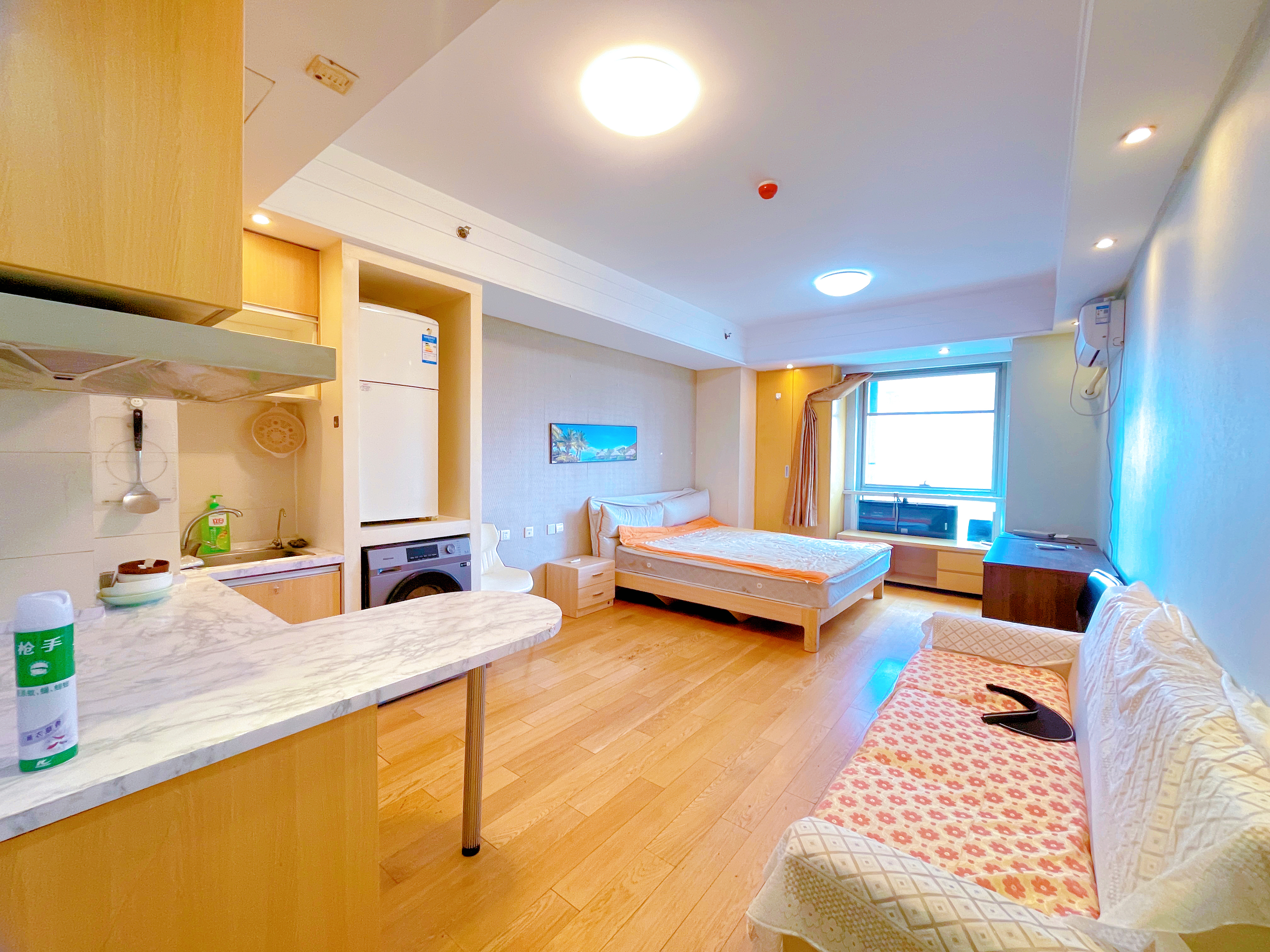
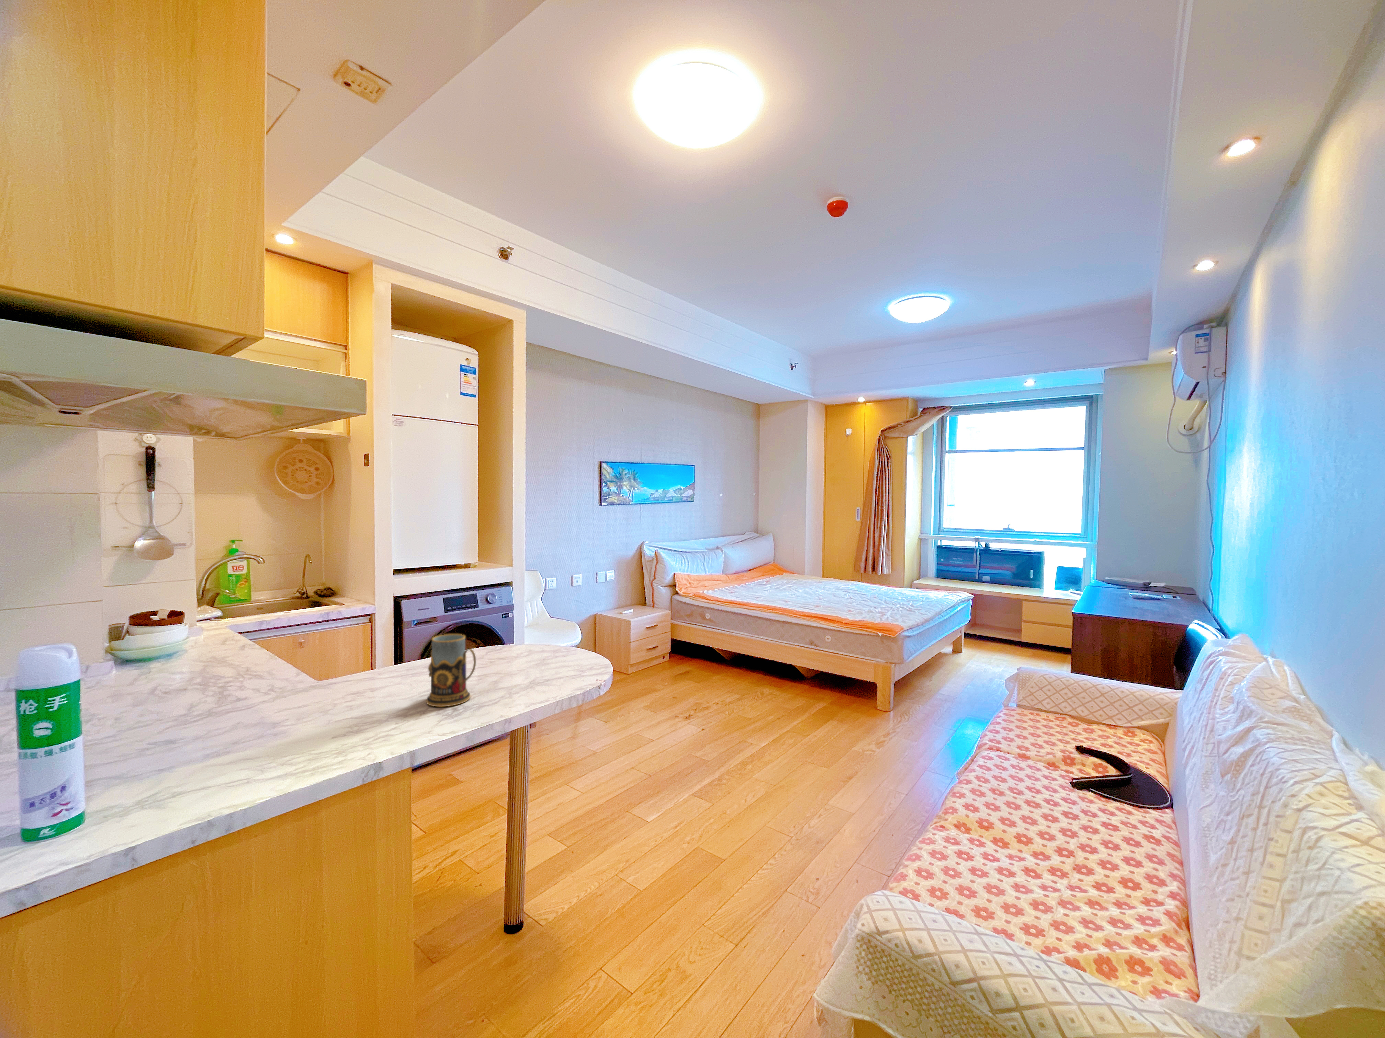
+ mug (453, 669)
